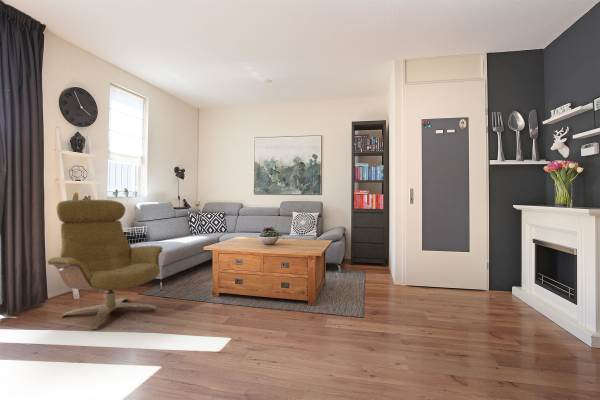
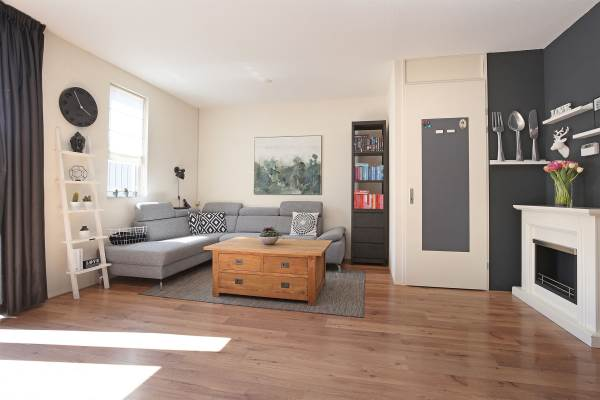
- chair (108, 255)
